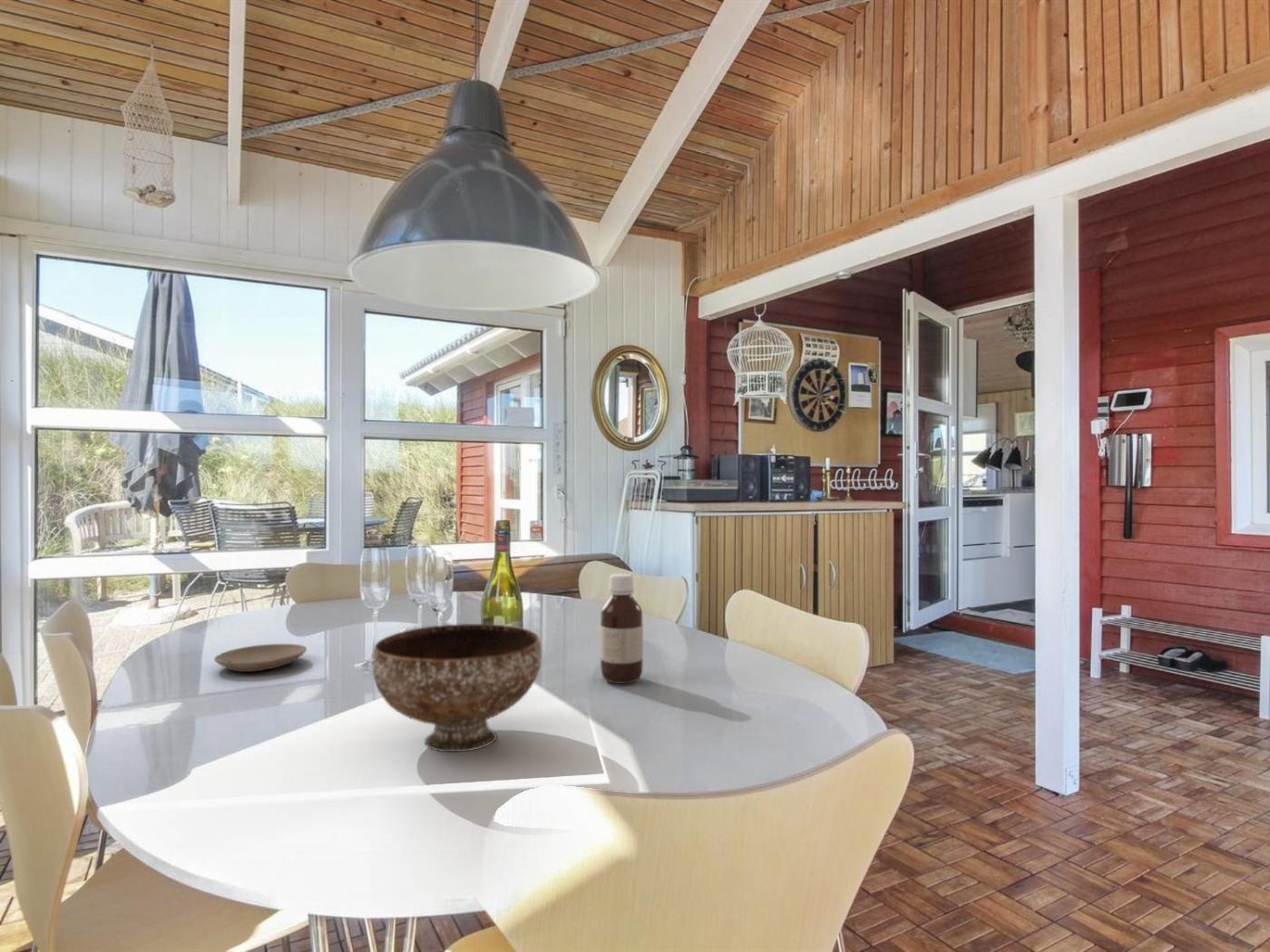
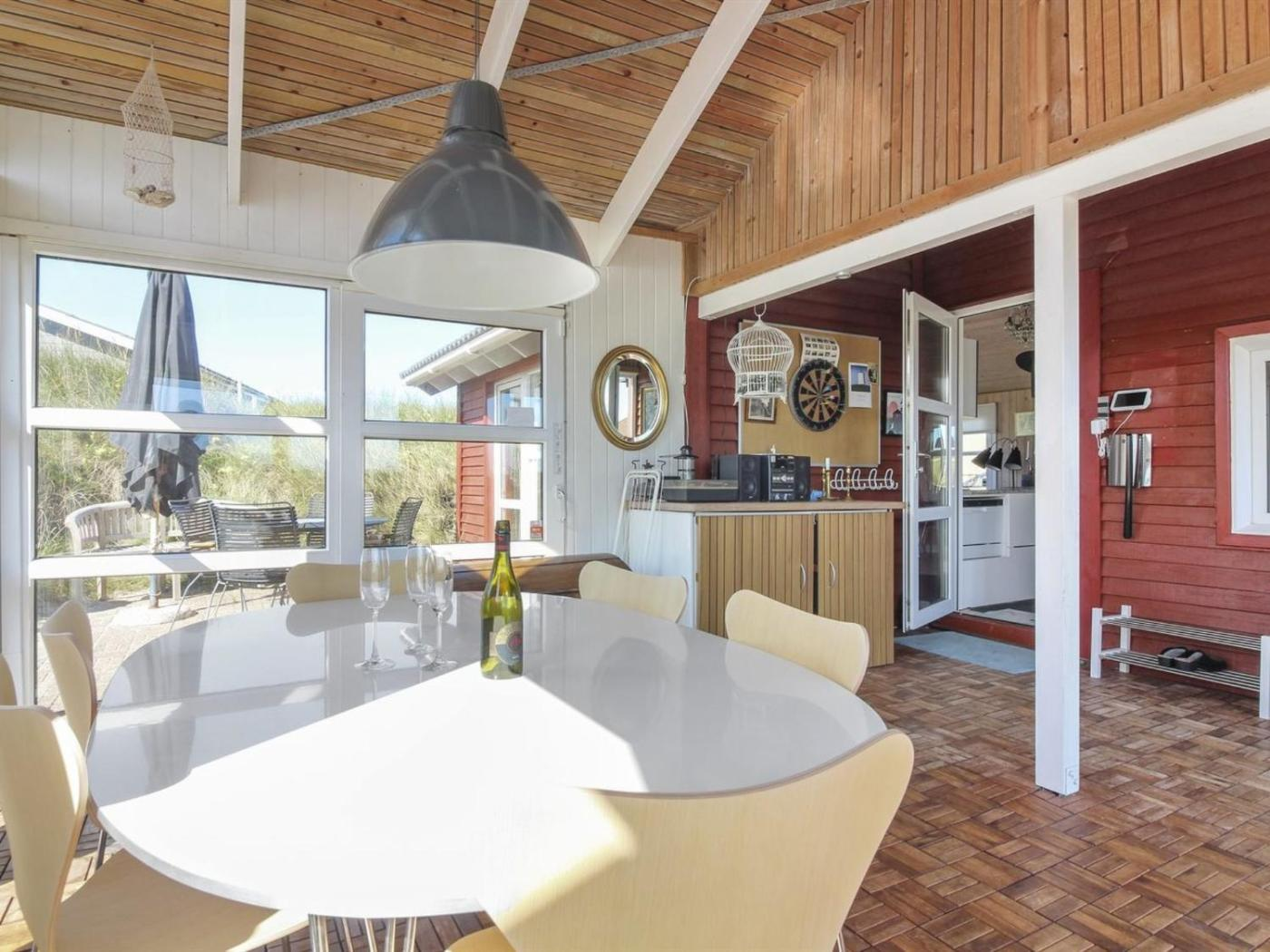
- plate (261, 659)
- bowl (459, 690)
- bottle (621, 627)
